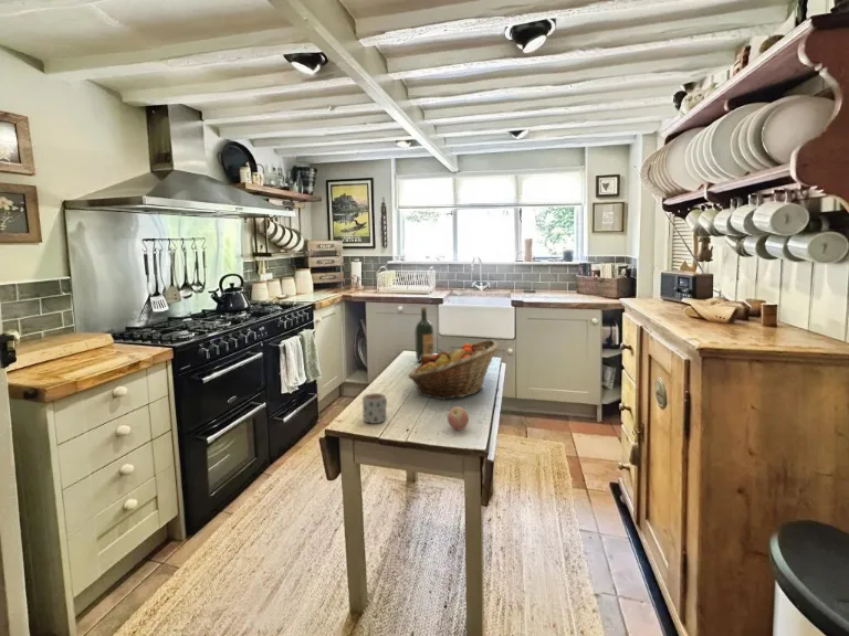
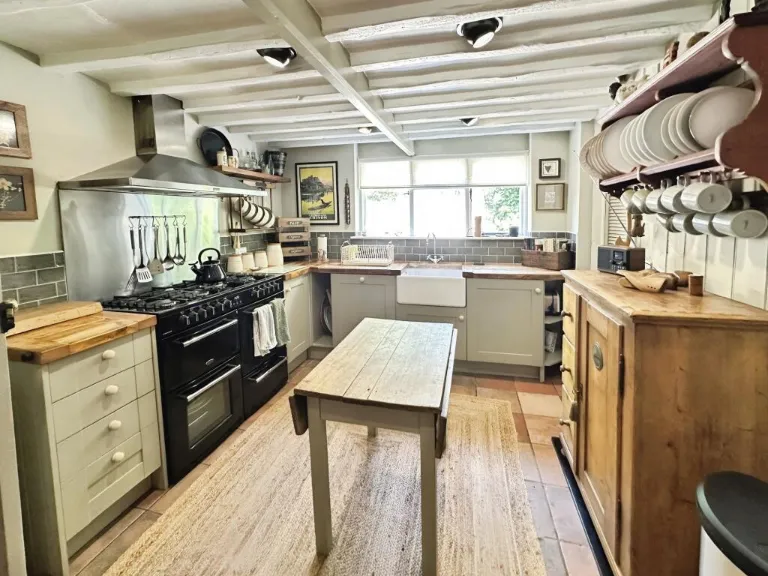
- wine bottle (423, 335)
- apple (458, 418)
- fruit basket (454, 365)
- mug (377, 406)
